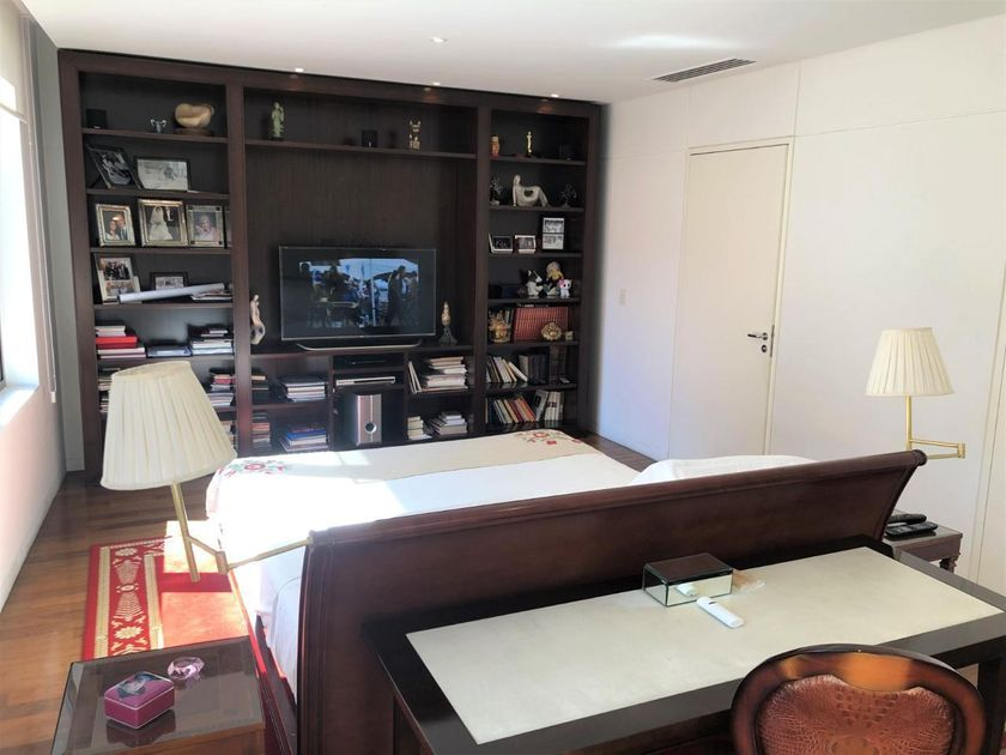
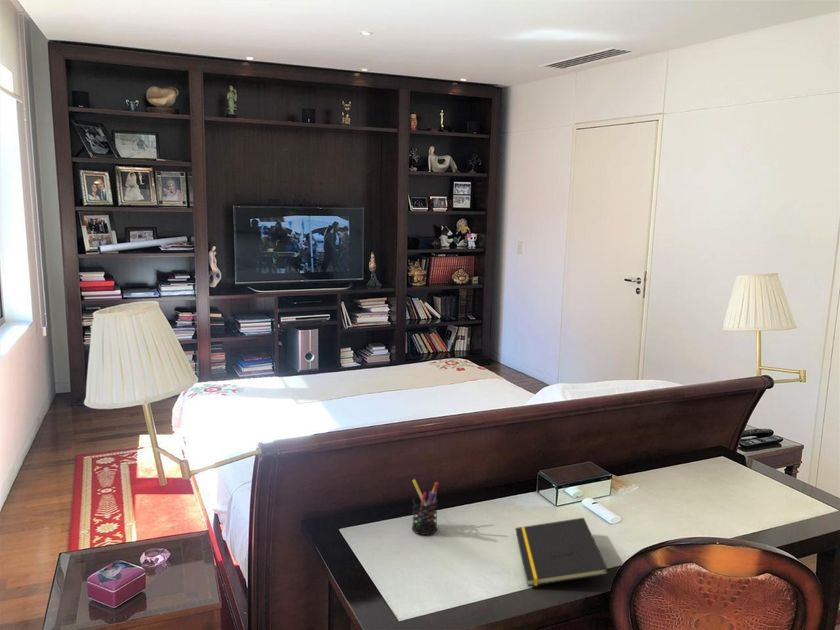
+ pen holder (428, 503)
+ notepad (558, 549)
